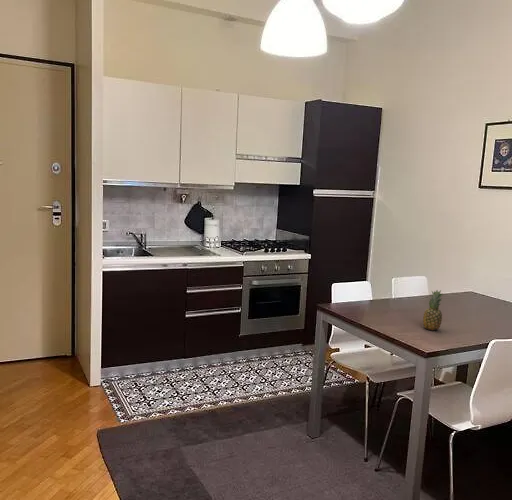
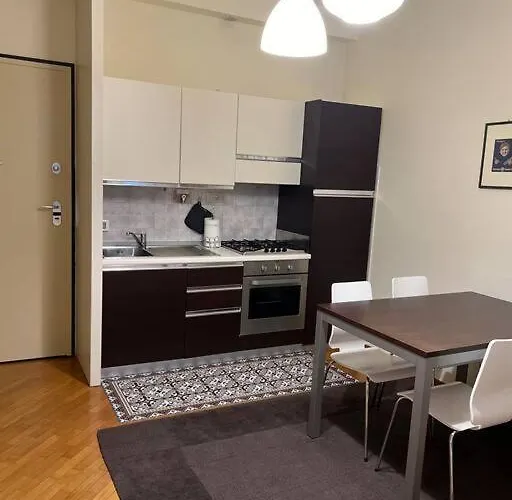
- fruit (433, 309)
